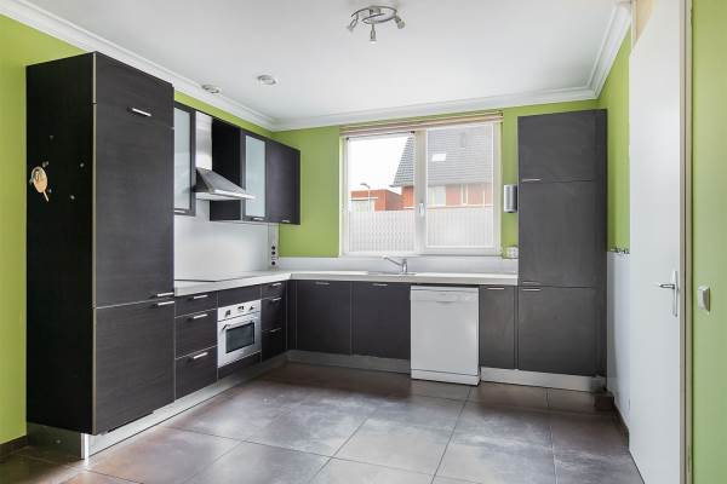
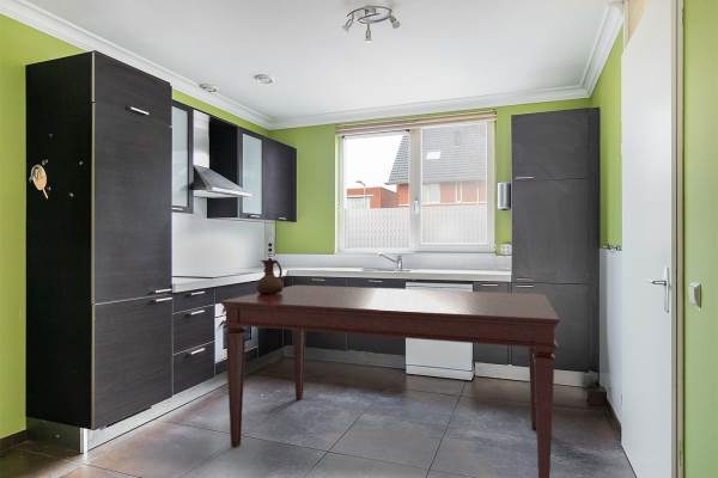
+ ceramic pitcher (270, 276)
+ dining table (400, 337)
